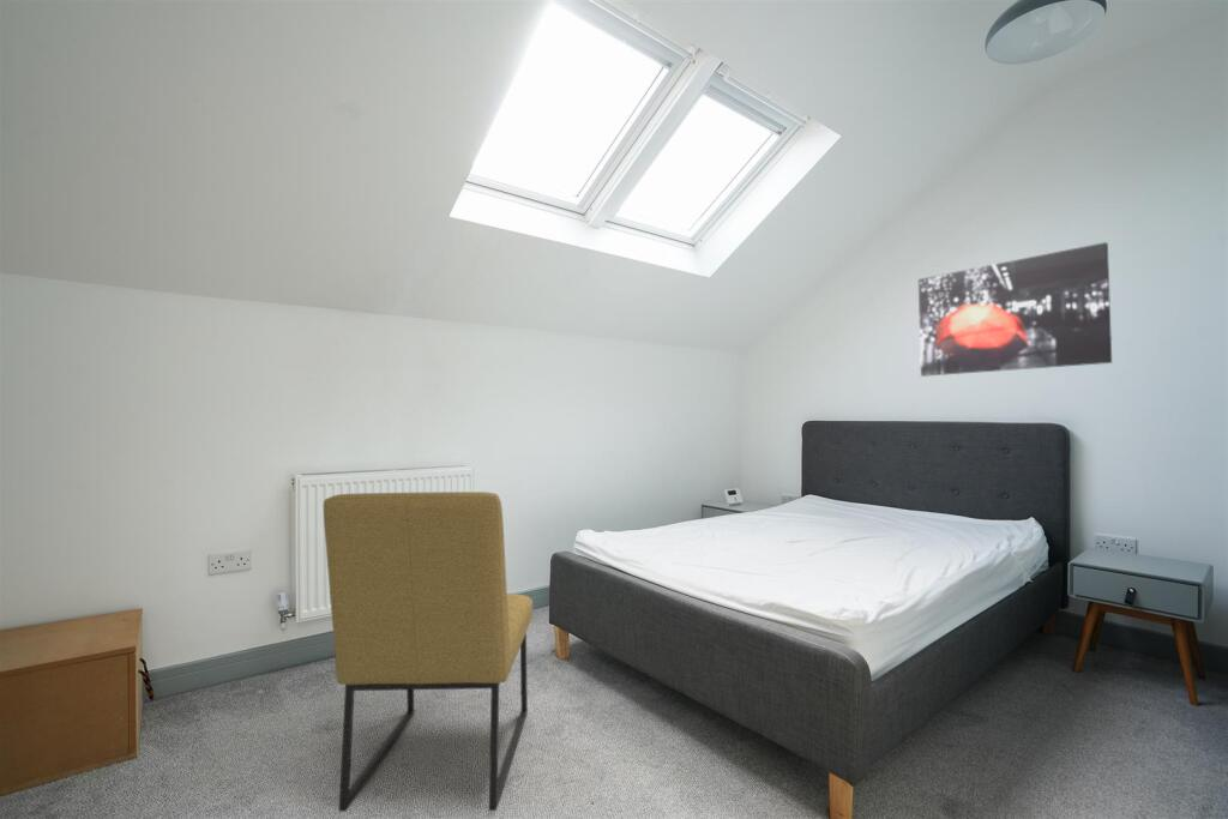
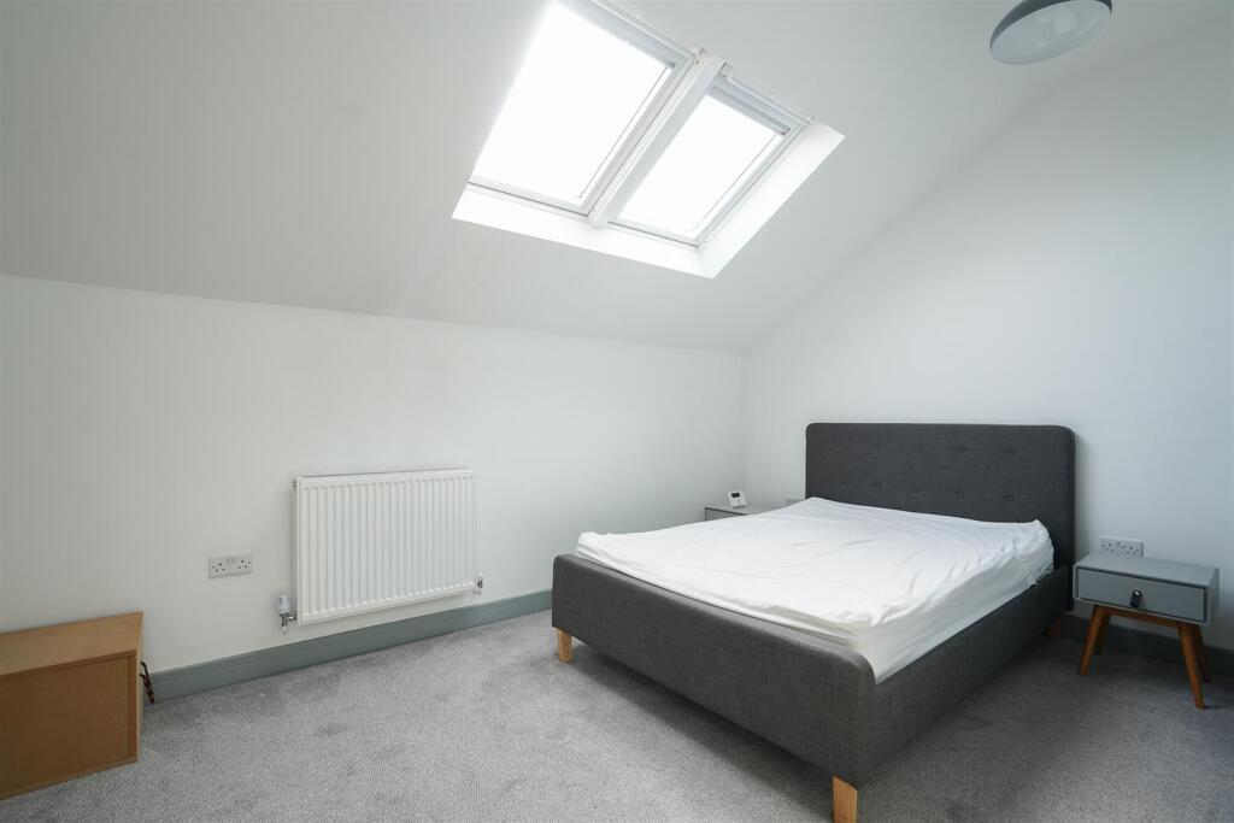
- wall art (1004, 317)
- chair (443, 620)
